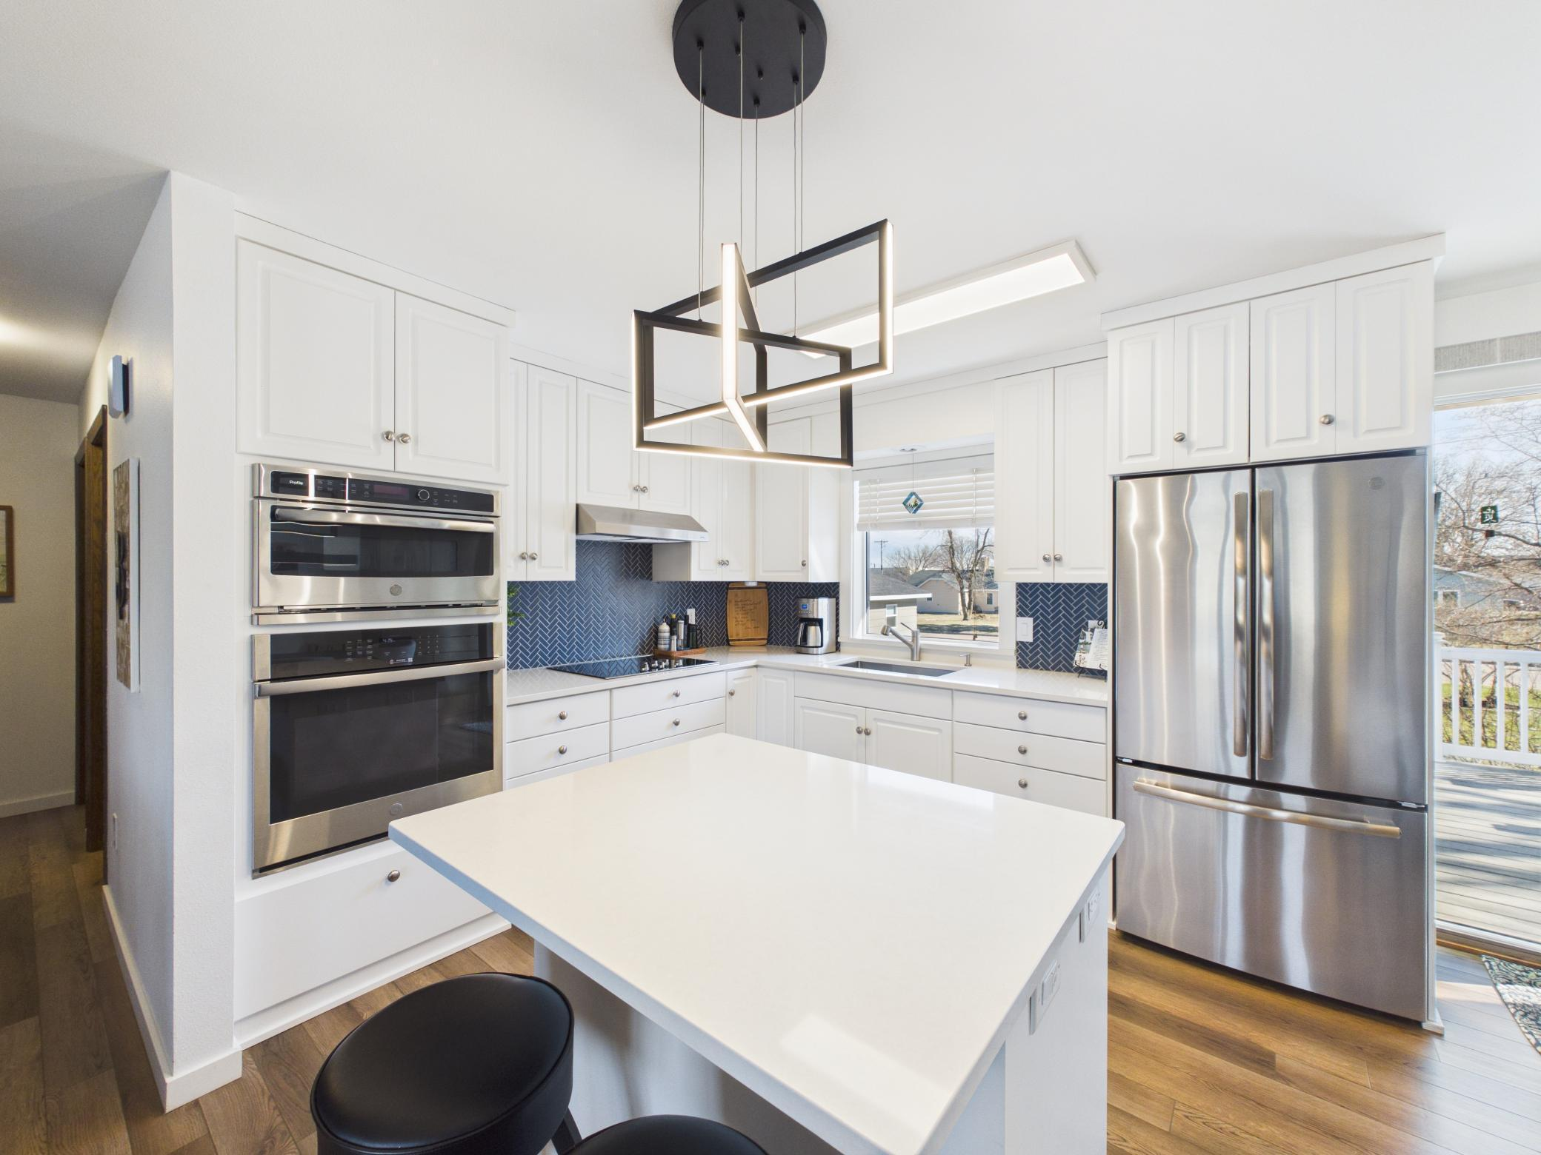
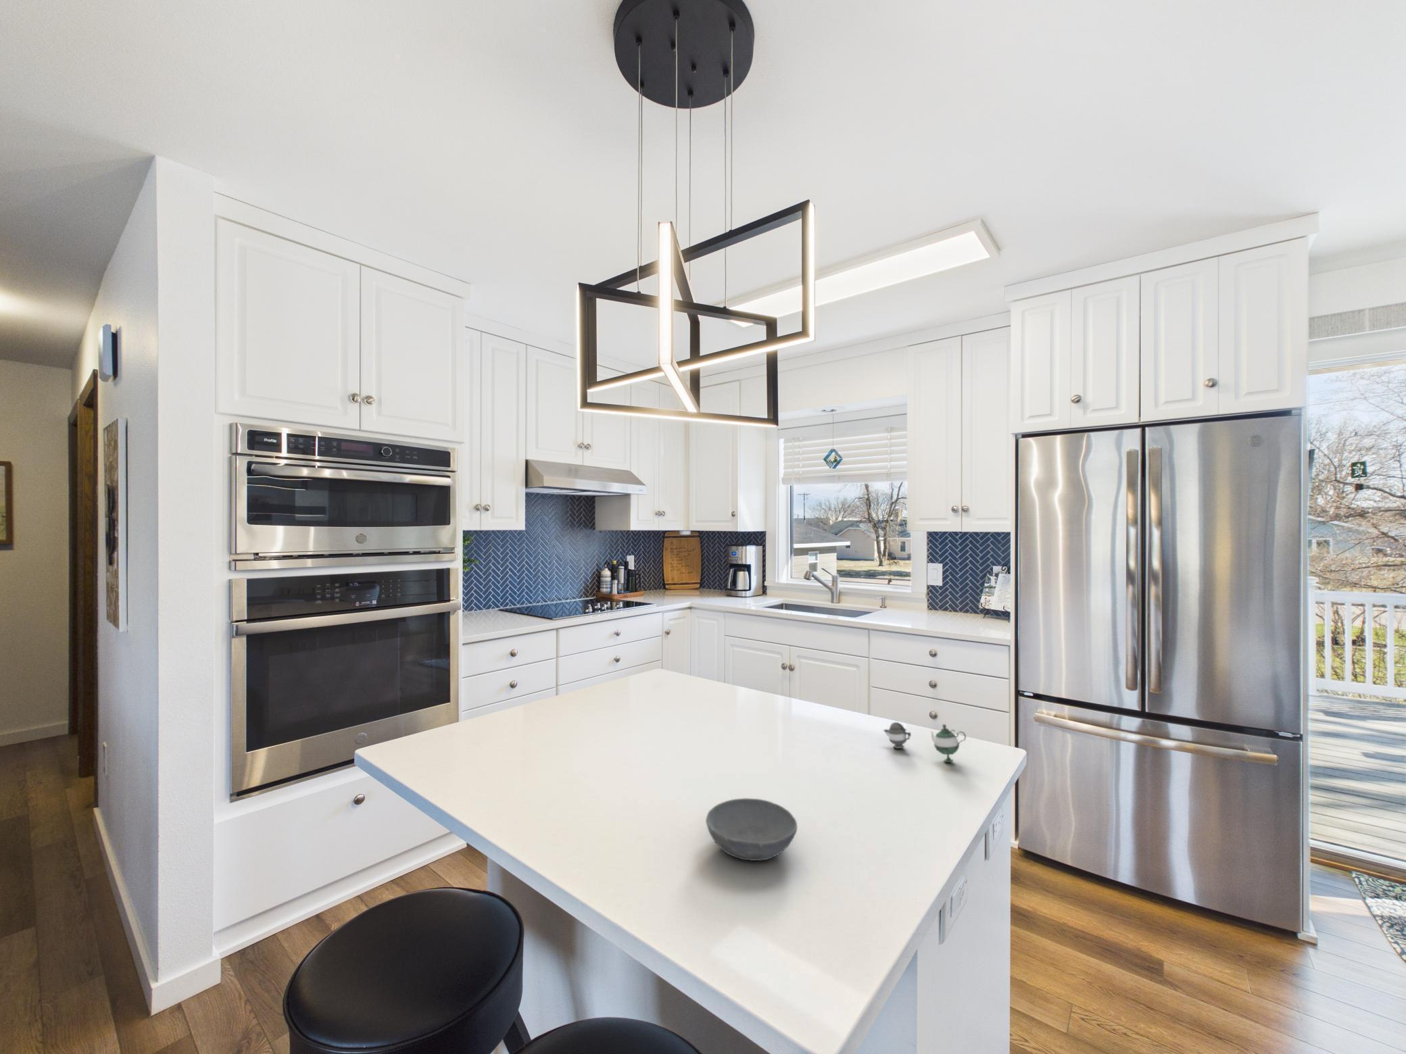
+ teapot (931, 736)
+ bowl (751, 833)
